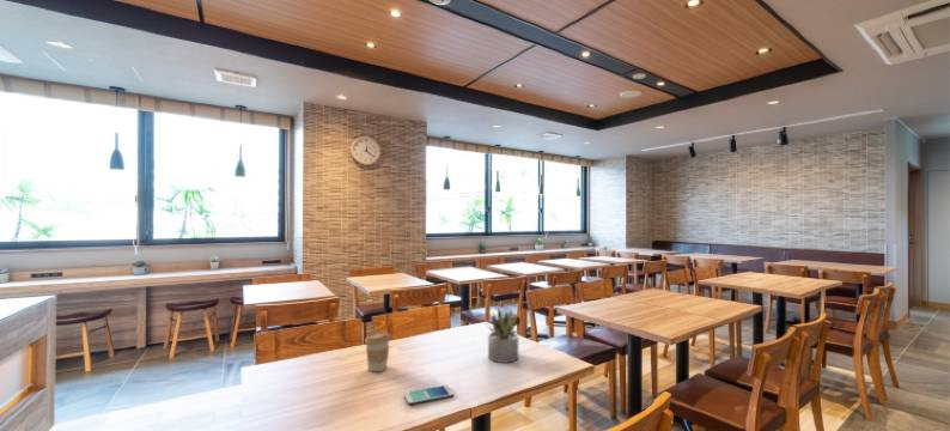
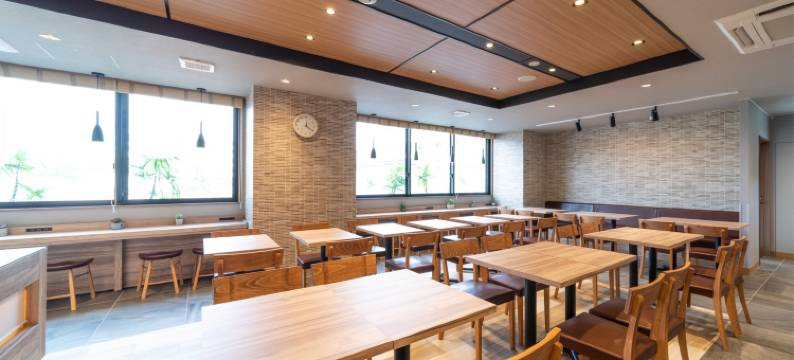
- succulent plant (503, 332)
- coffee cup (377, 350)
- smartphone (428, 394)
